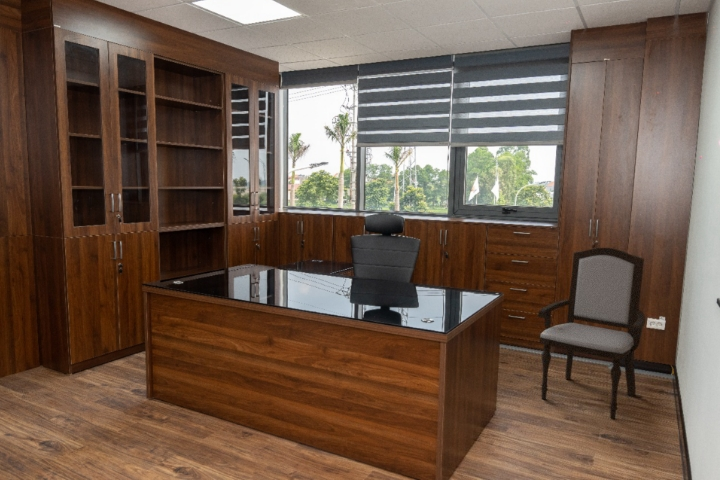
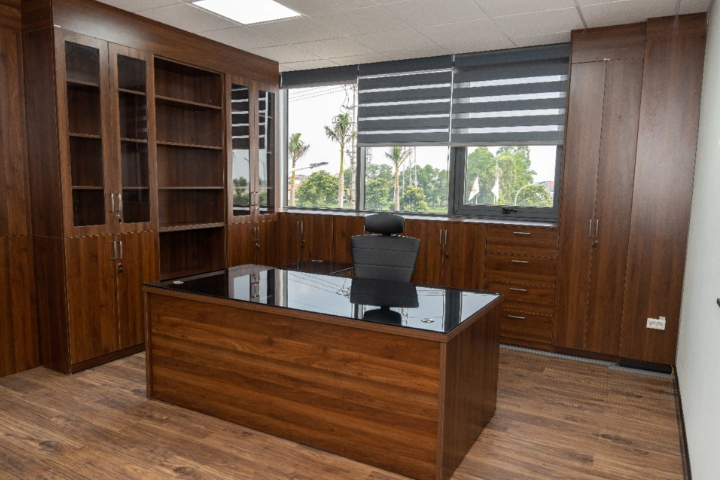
- armchair (592, 326)
